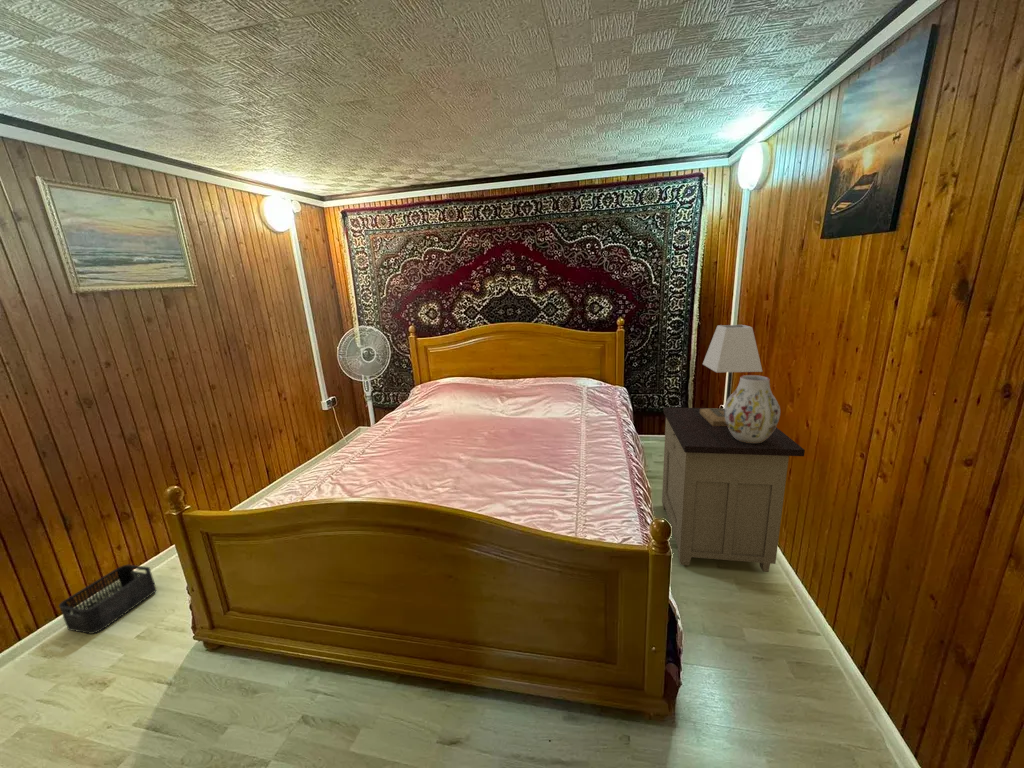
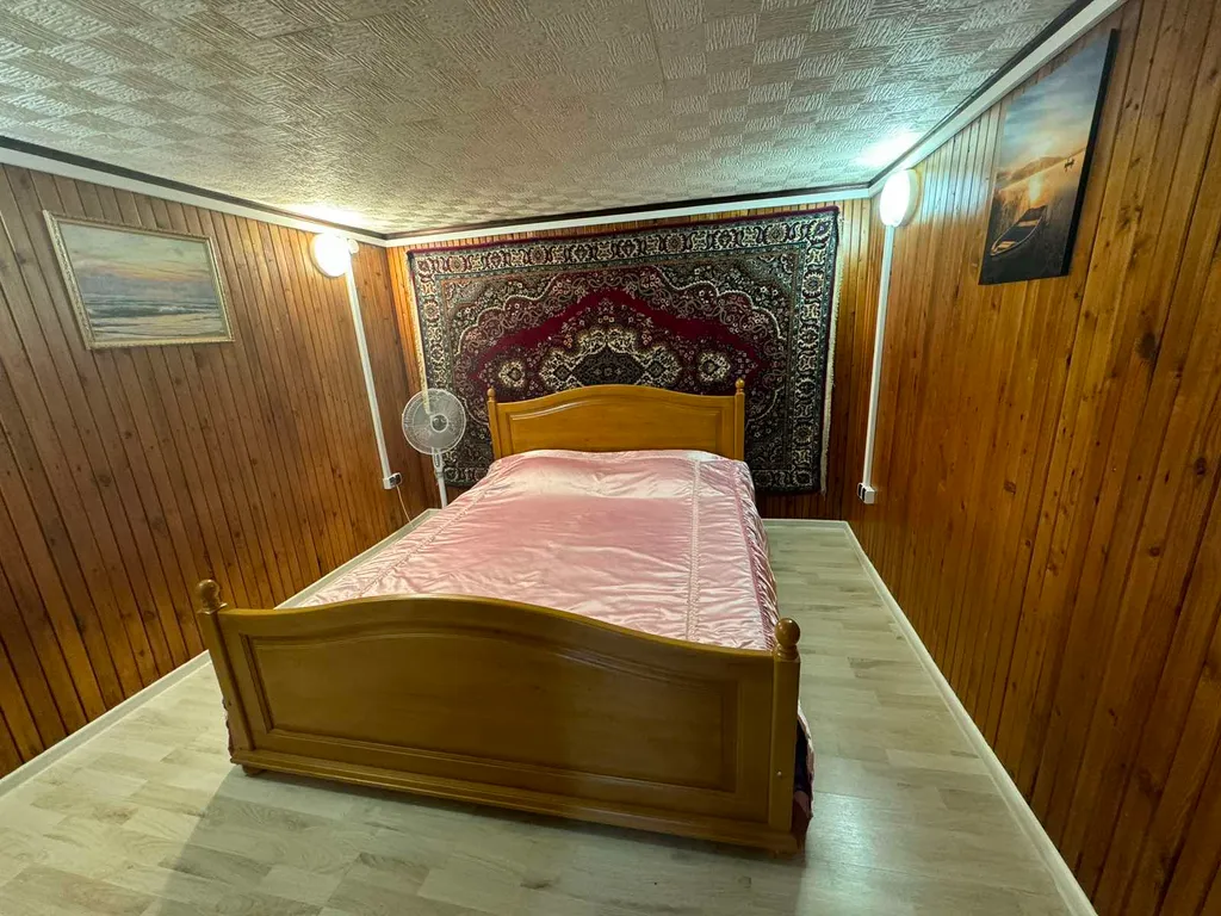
- storage bin (110, 597)
- lamp (730, 373)
- vase (751, 408)
- nightstand (717, 482)
